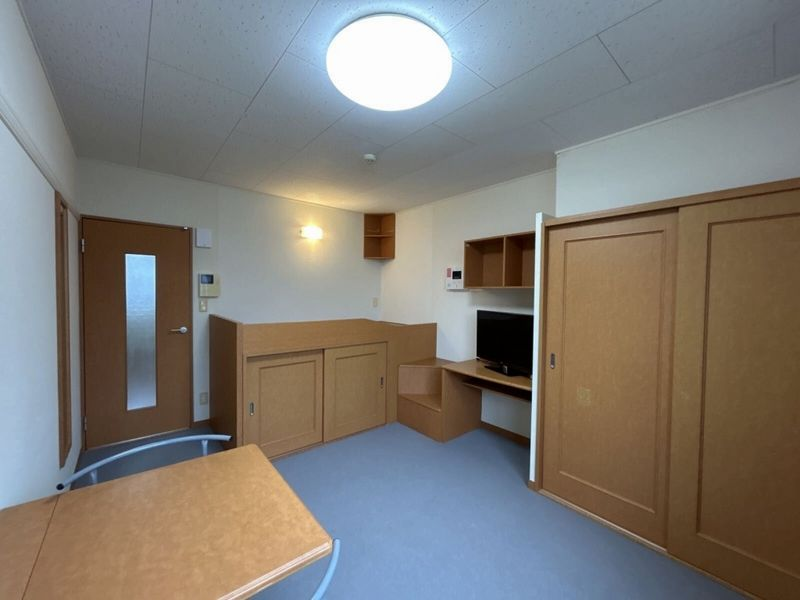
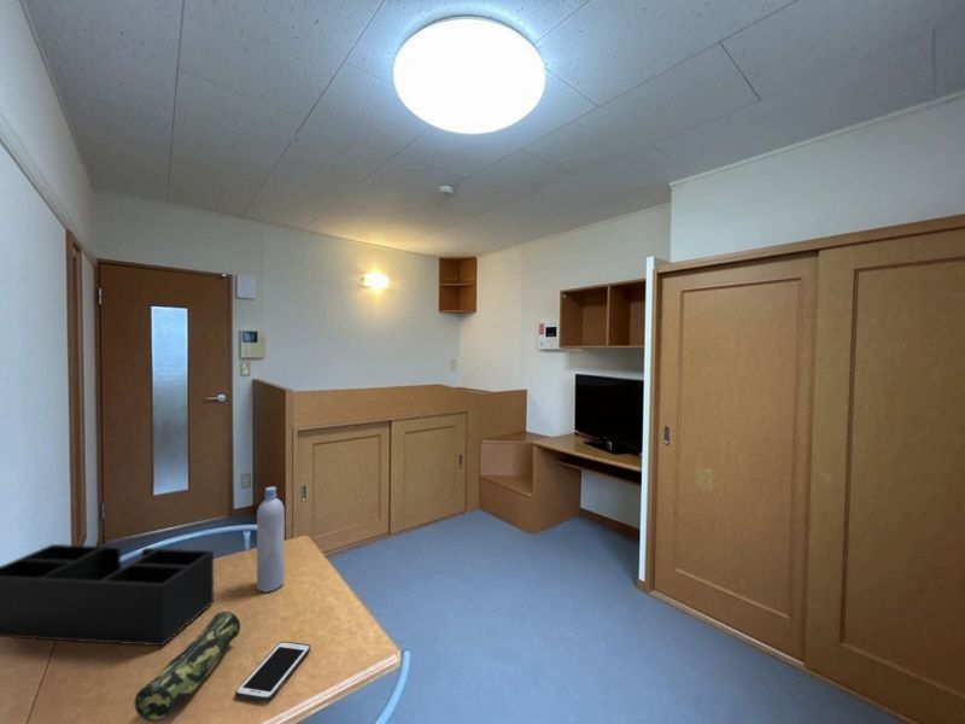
+ pencil case (192, 662)
+ desk organizer (103, 590)
+ bottle (270, 537)
+ cell phone (275, 668)
